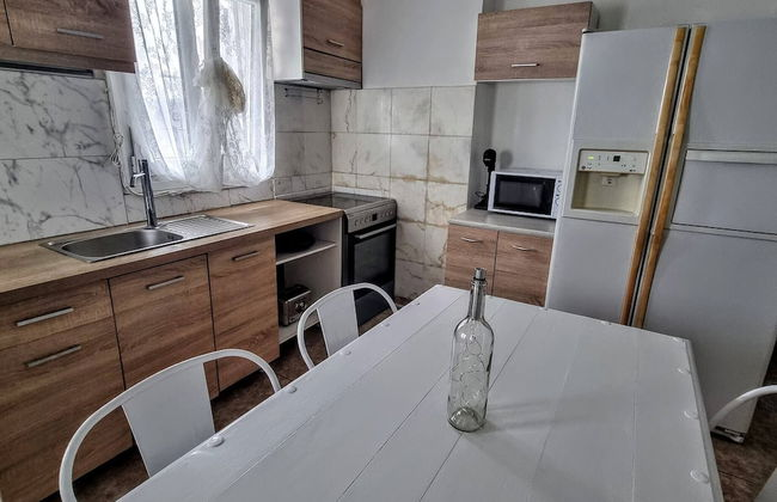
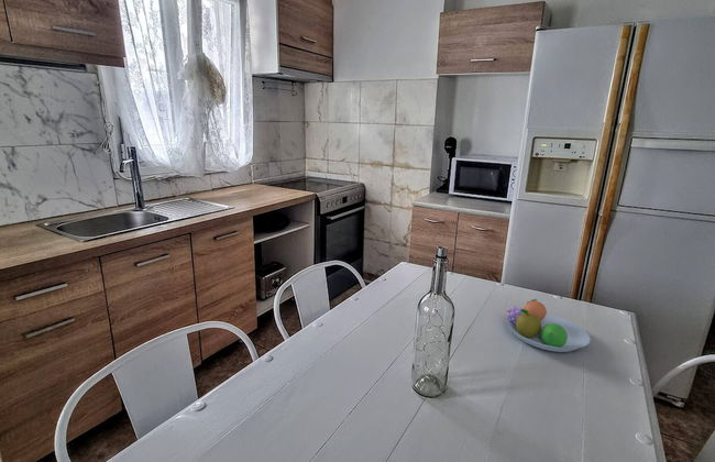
+ fruit bowl (546, 322)
